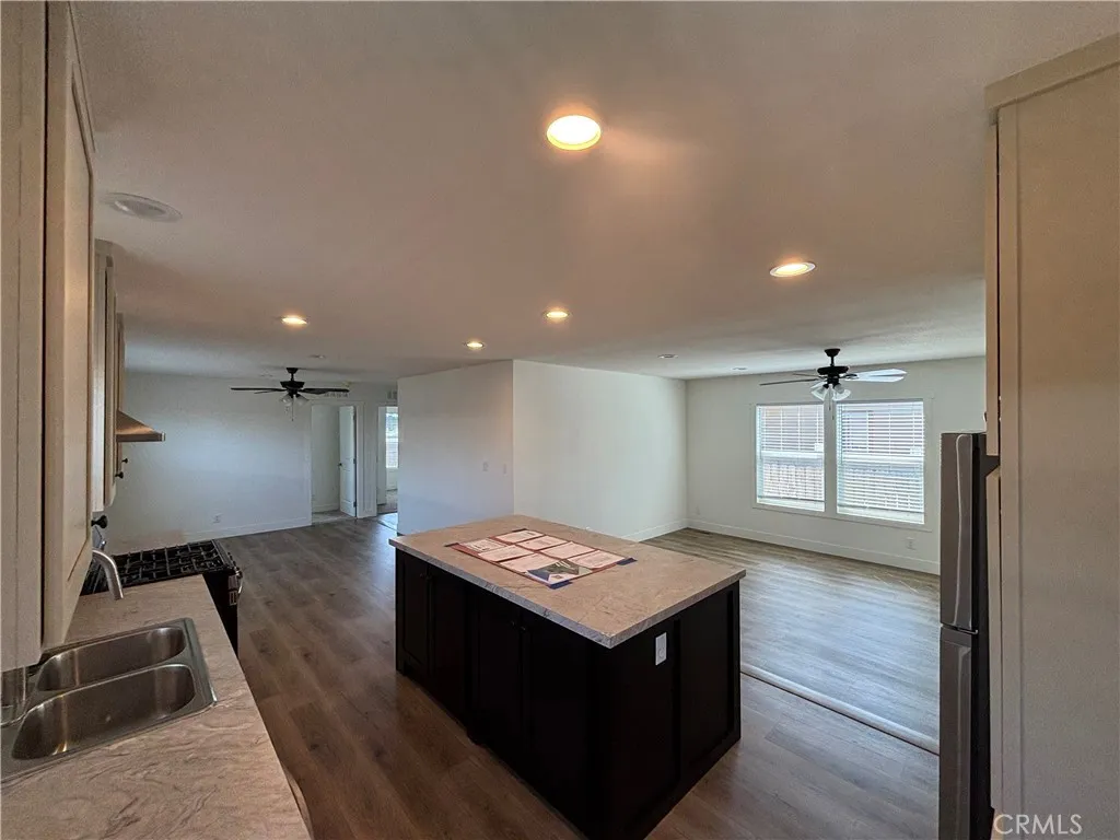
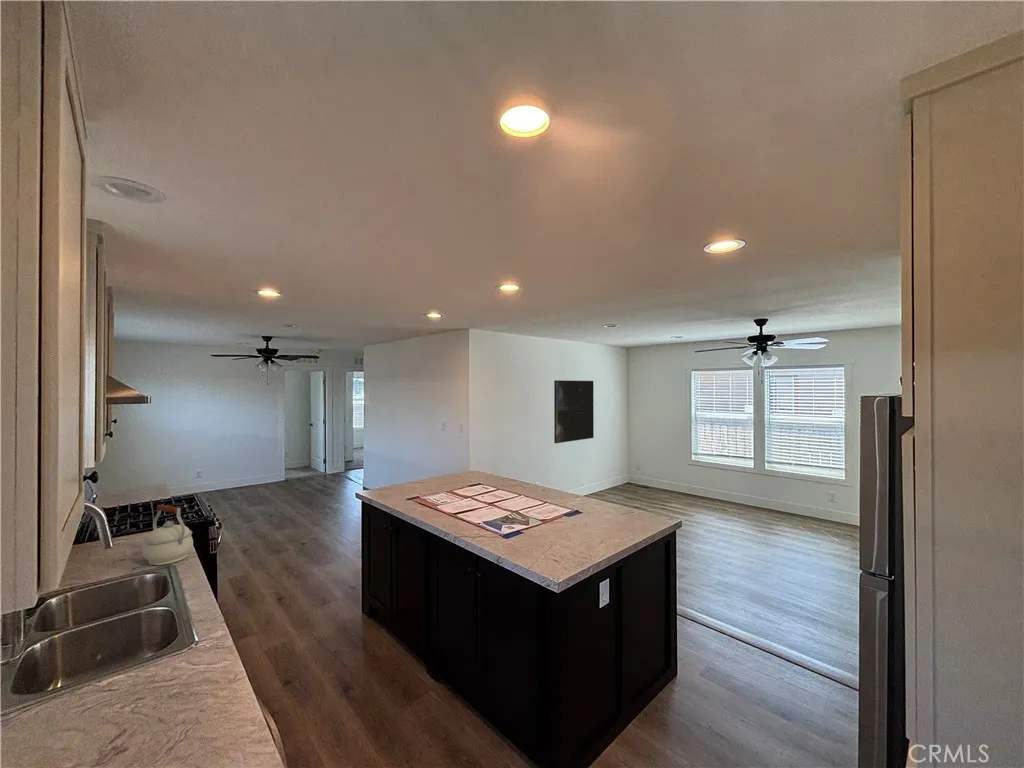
+ kettle (166, 532)
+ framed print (574, 410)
